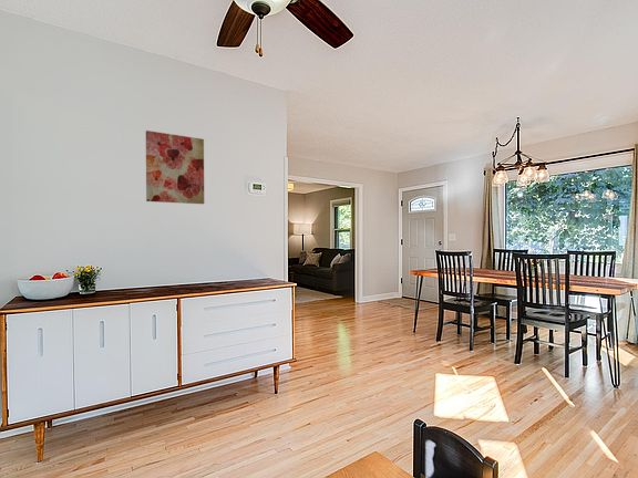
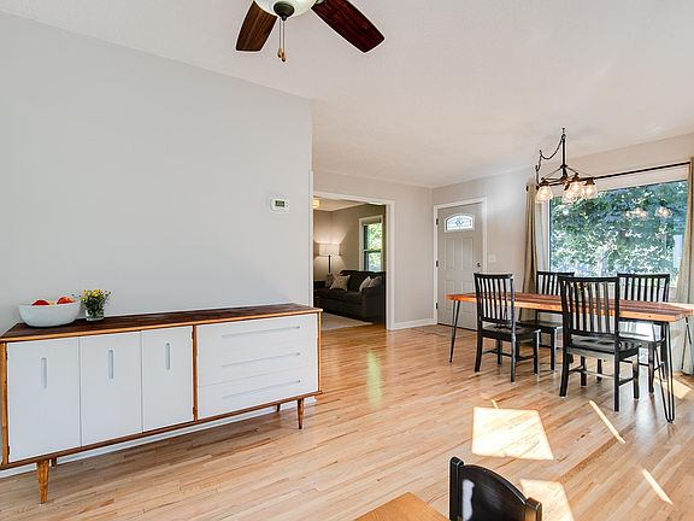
- wall art (176, 168)
